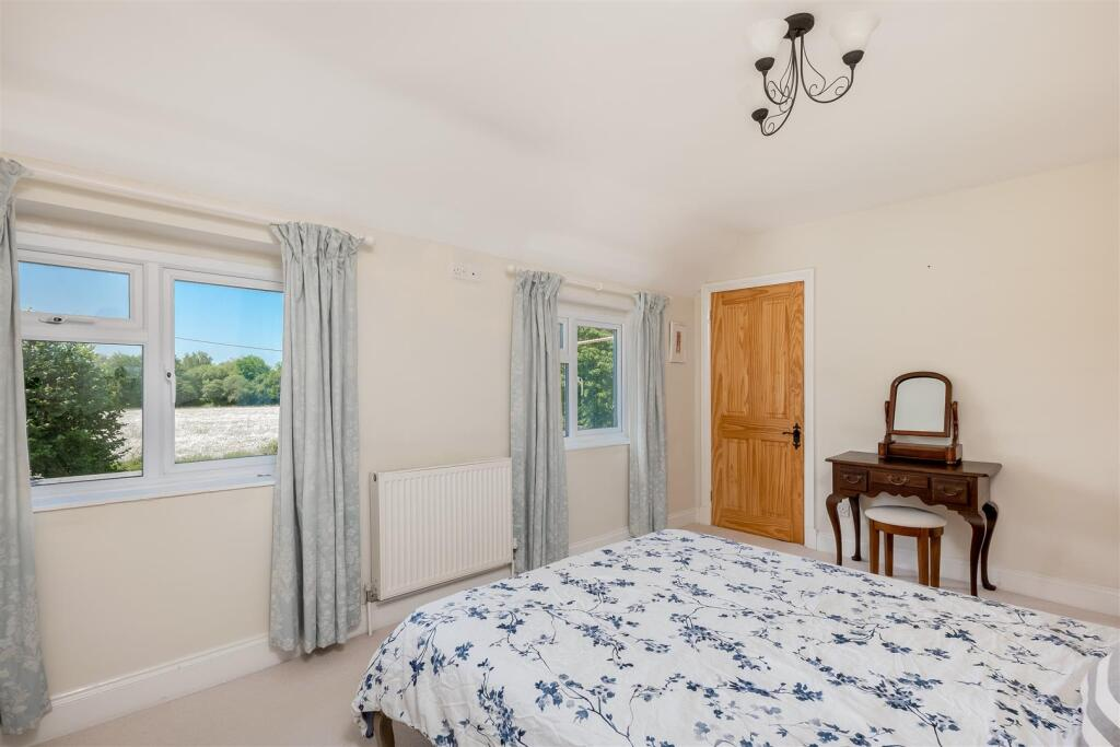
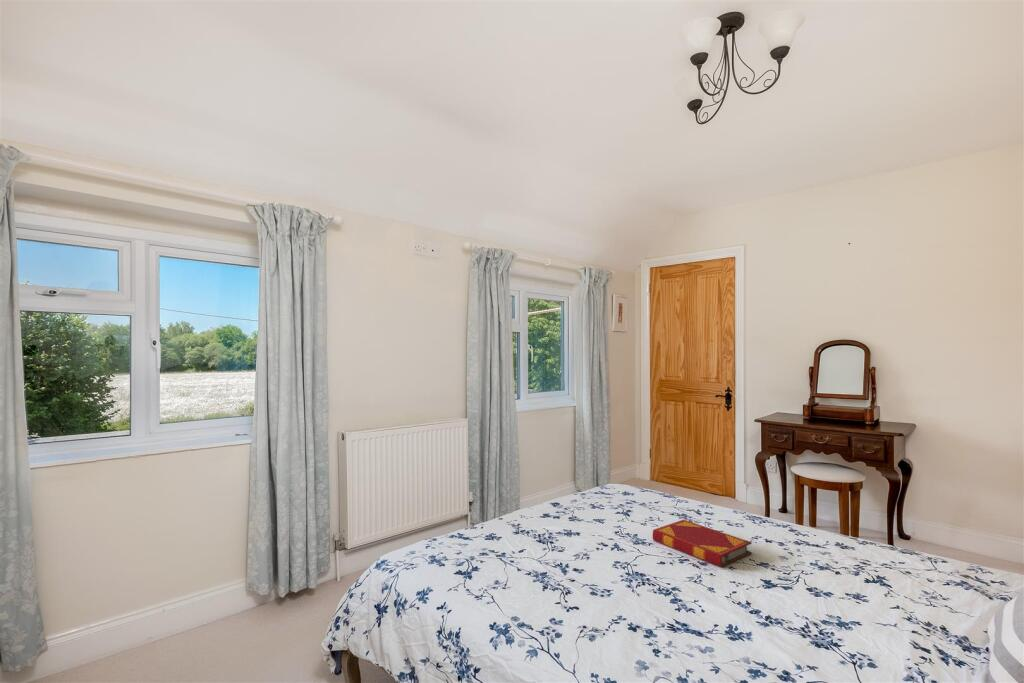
+ hardback book (700, 541)
